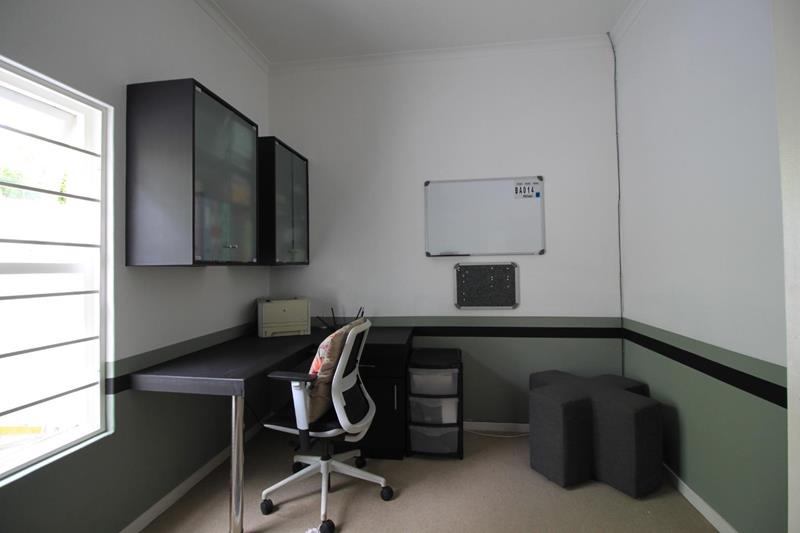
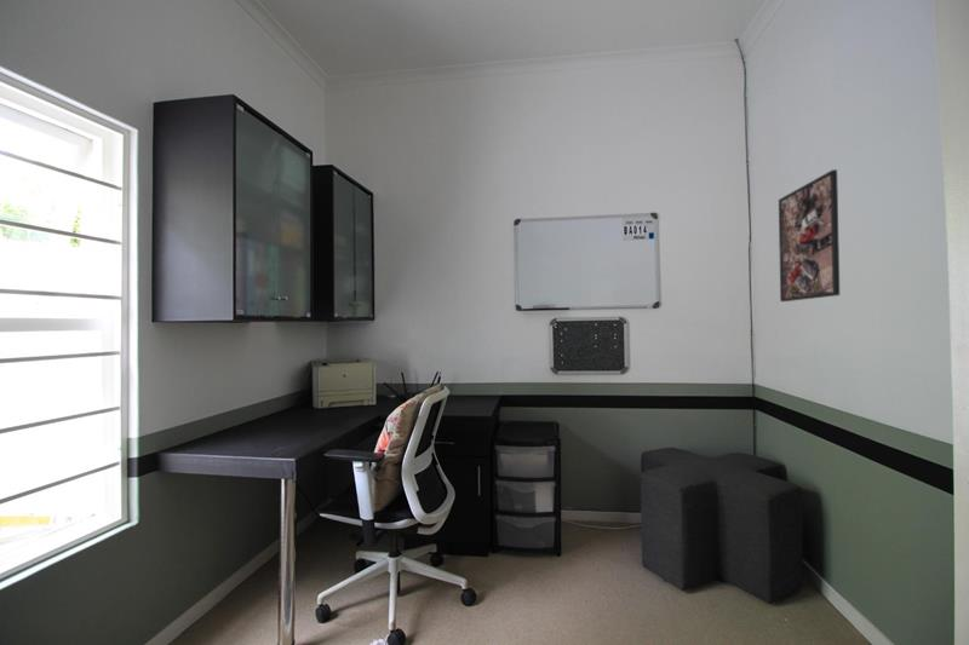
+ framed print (805, 242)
